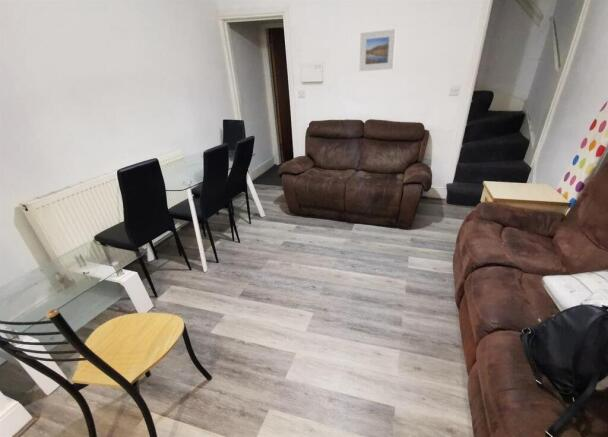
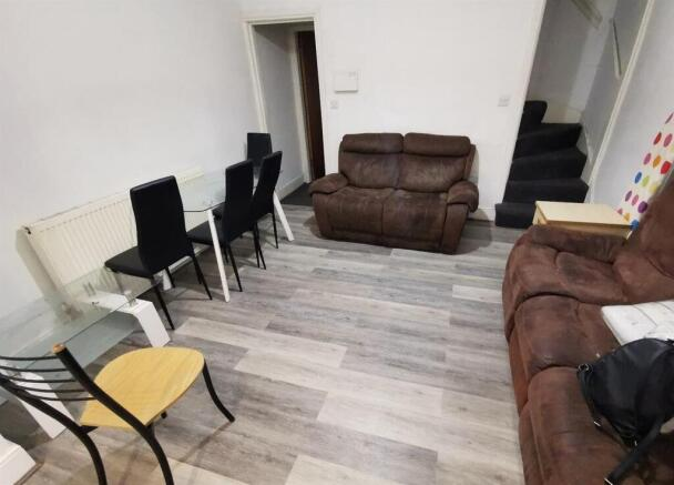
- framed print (377, 51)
